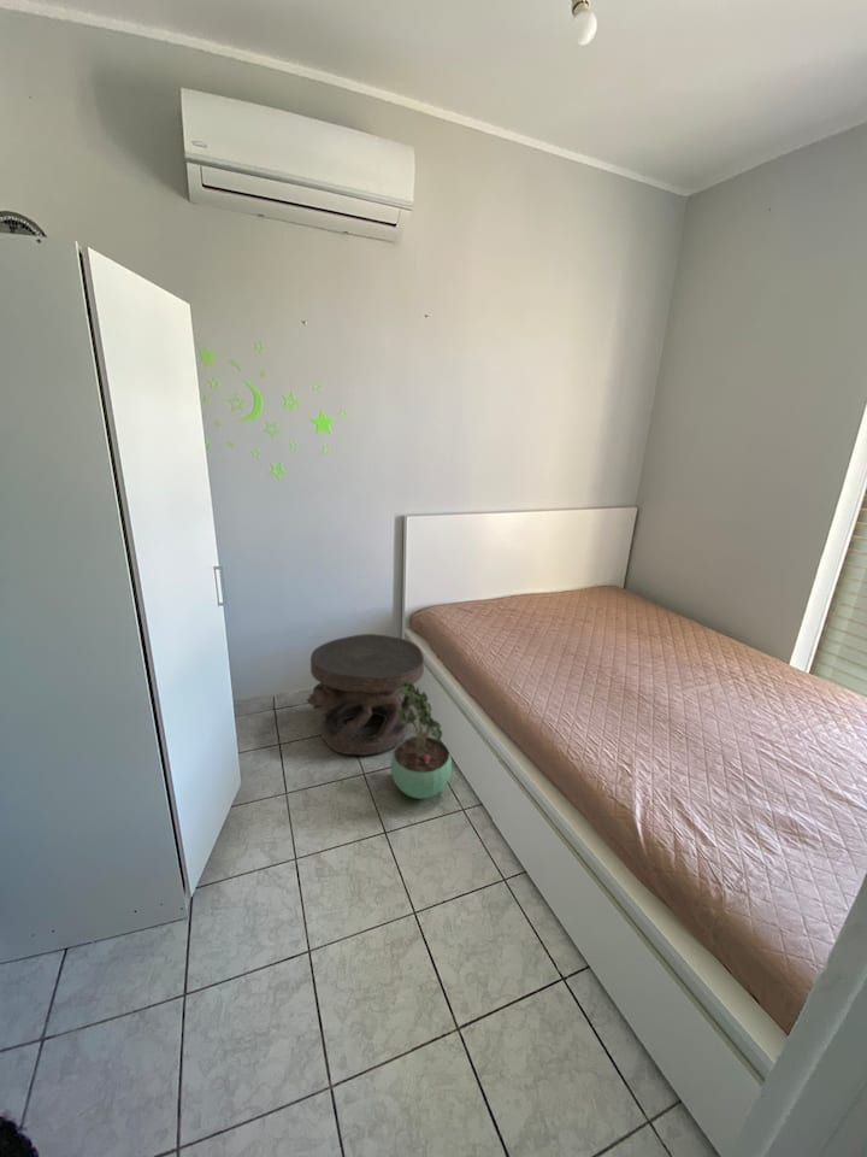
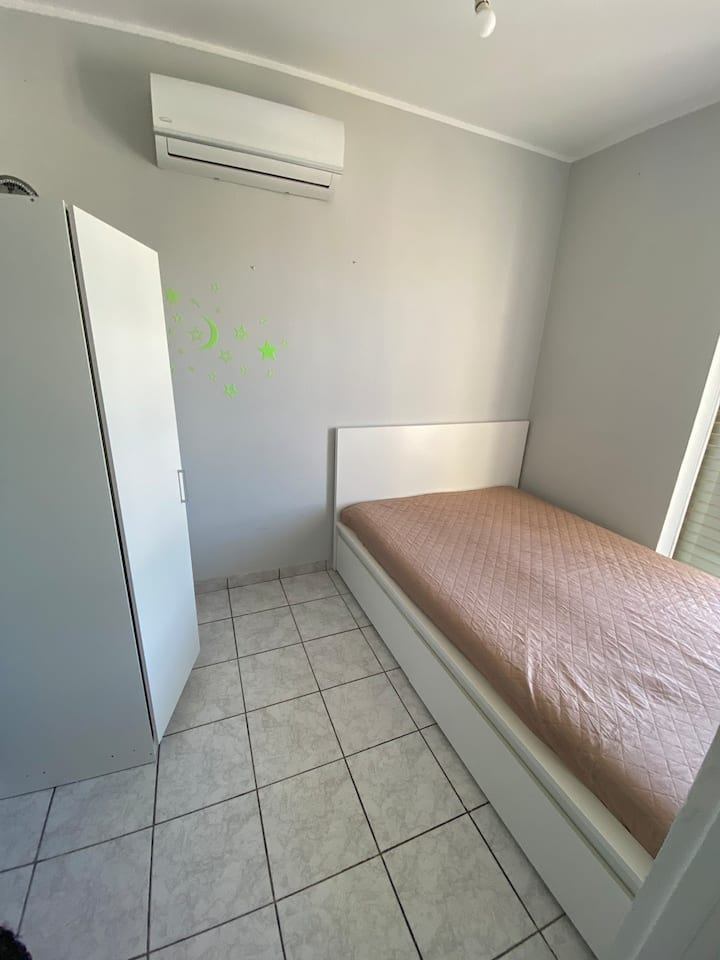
- potted plant (423, 741)
- carved stool (365, 692)
